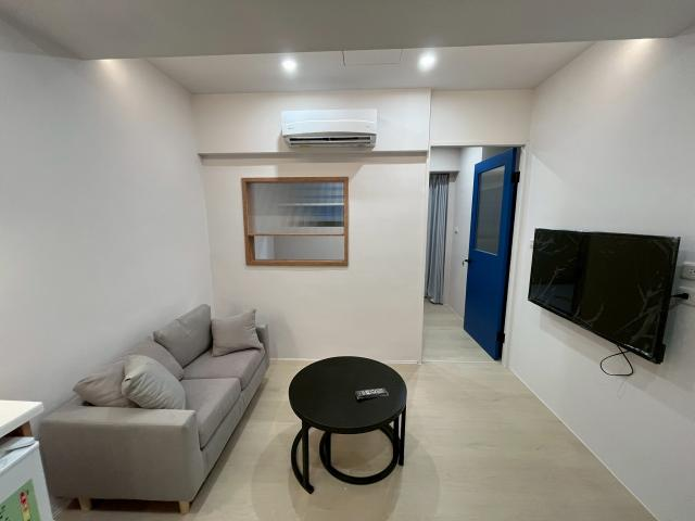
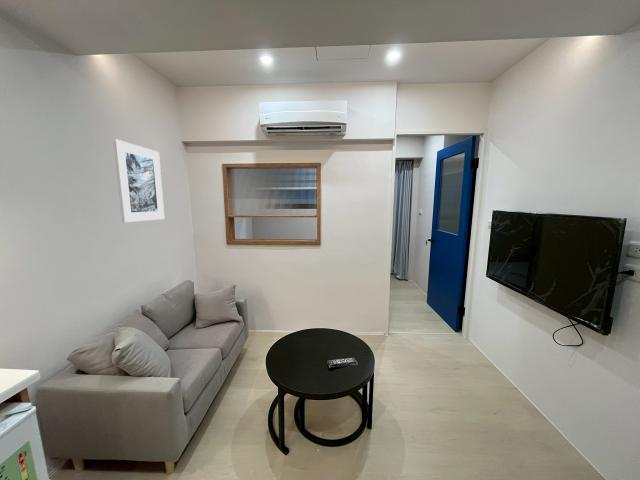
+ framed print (142, 184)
